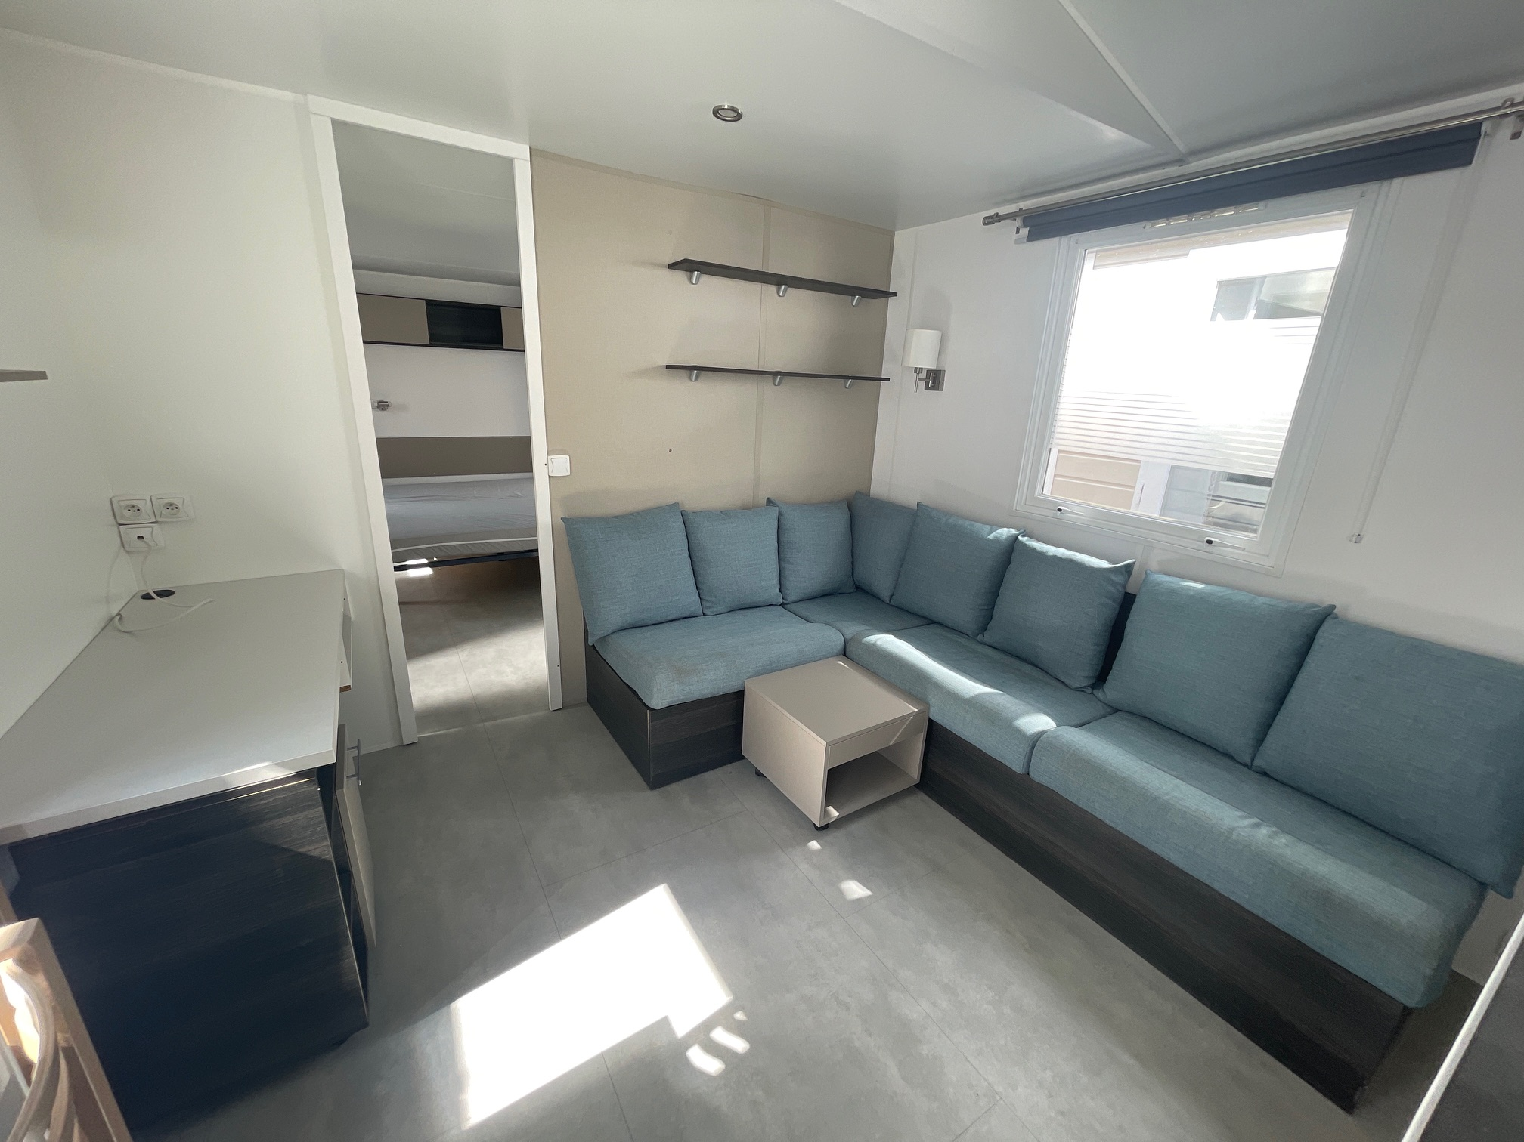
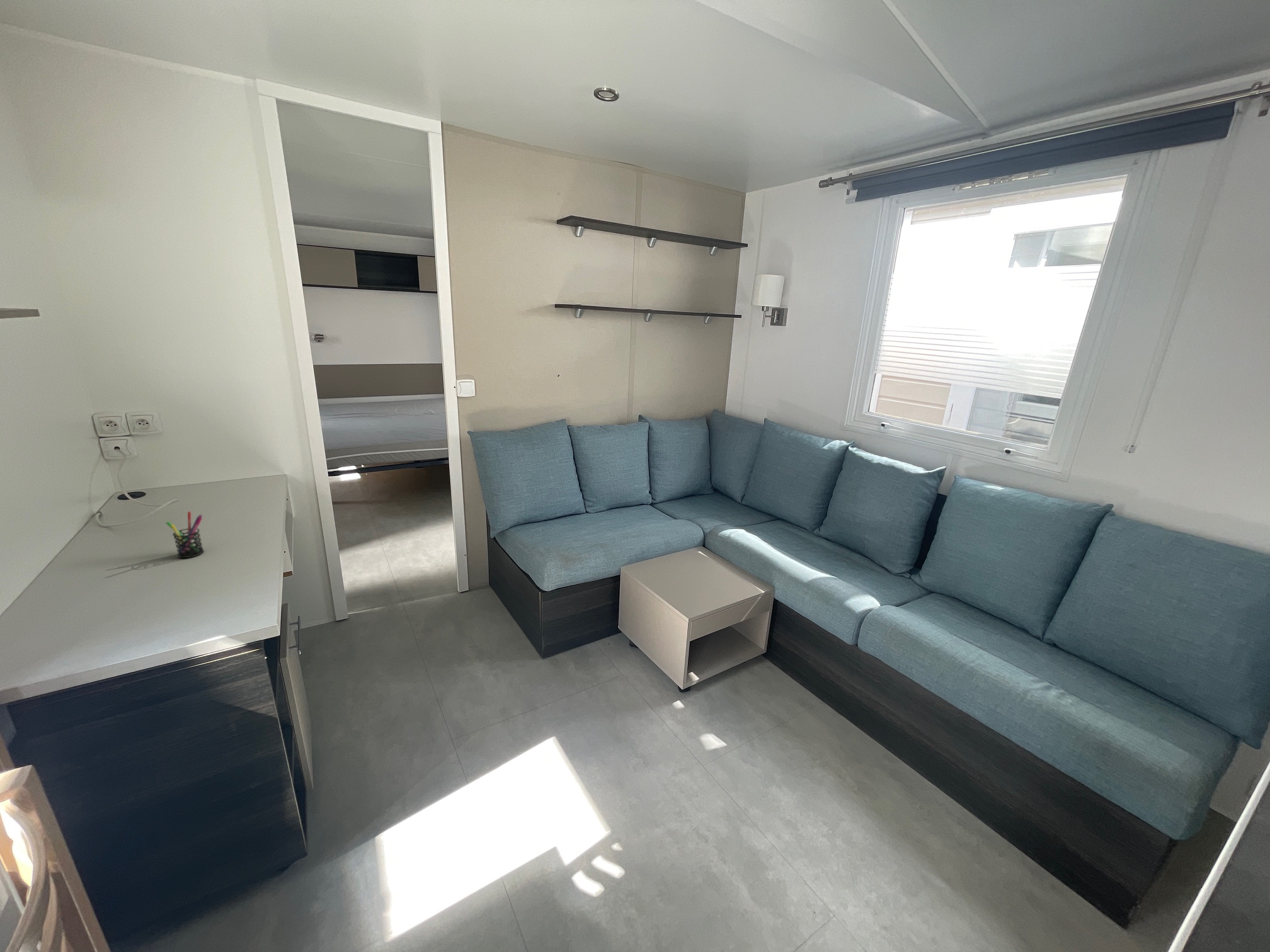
+ pen holder (185, 534)
